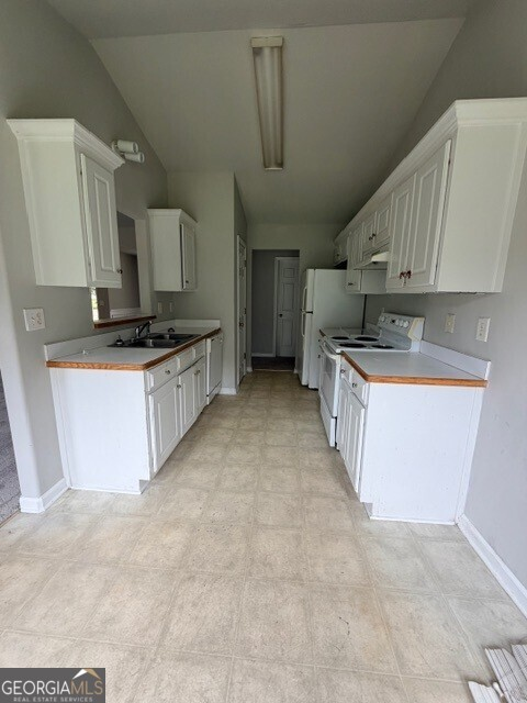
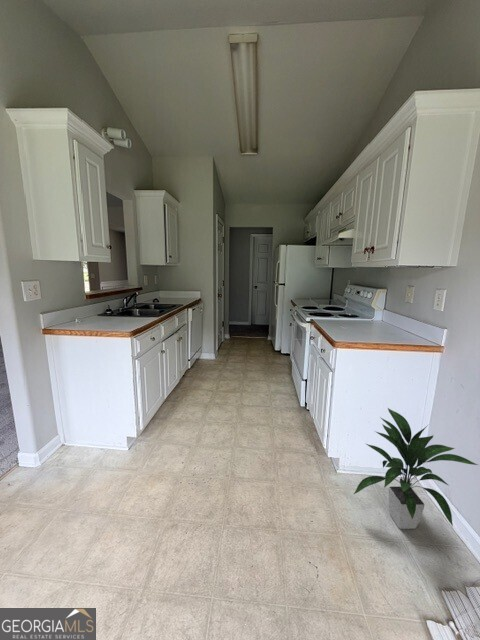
+ indoor plant (404, 469)
